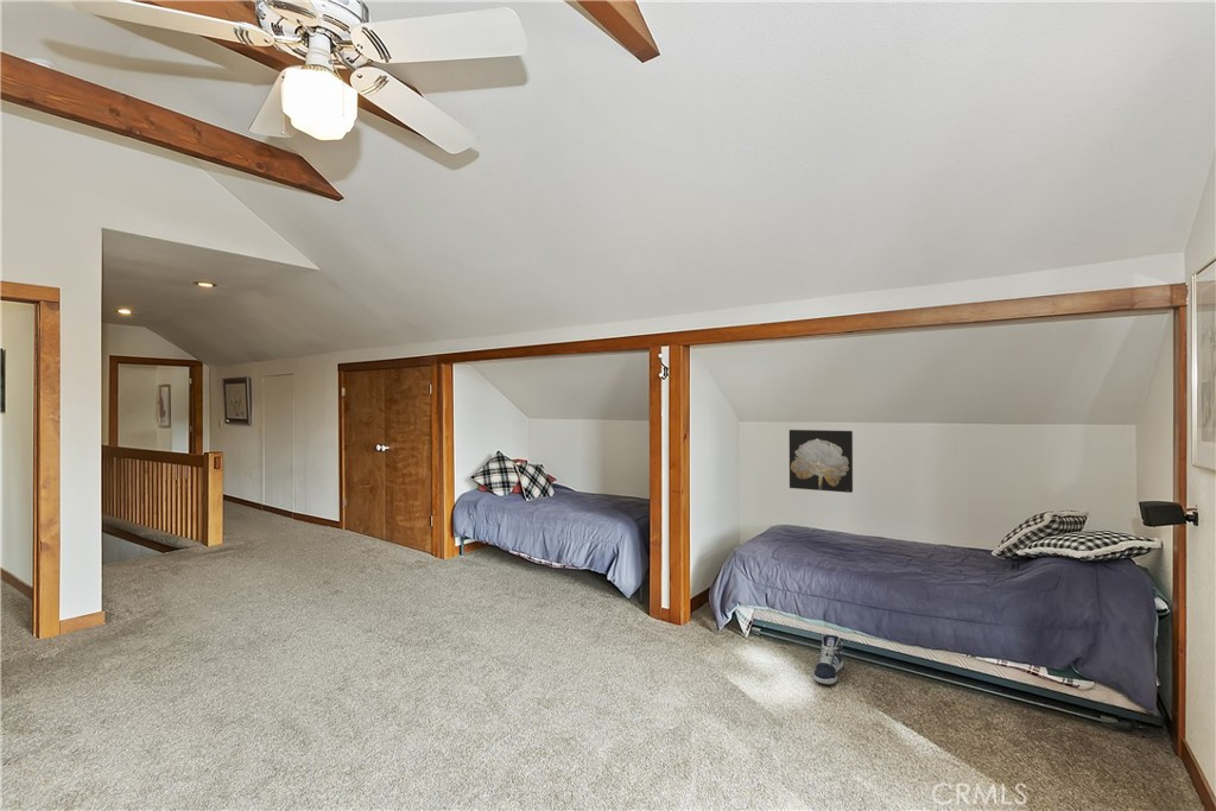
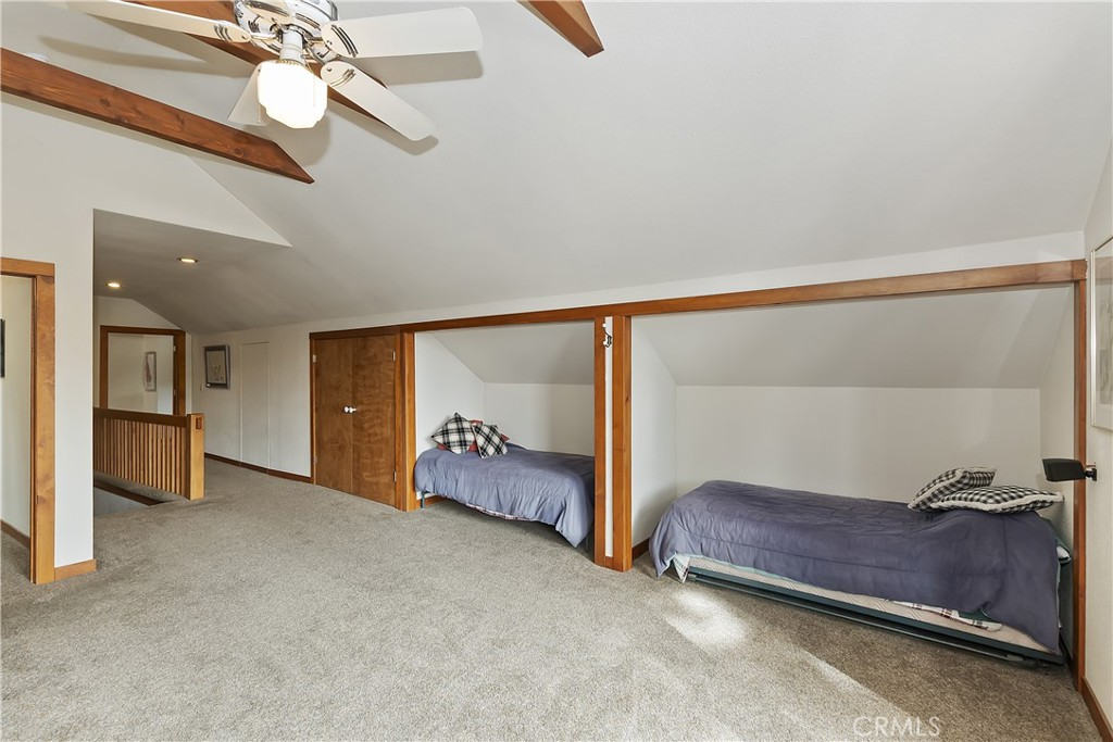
- wall art (819, 460)
- sneaker (828, 657)
